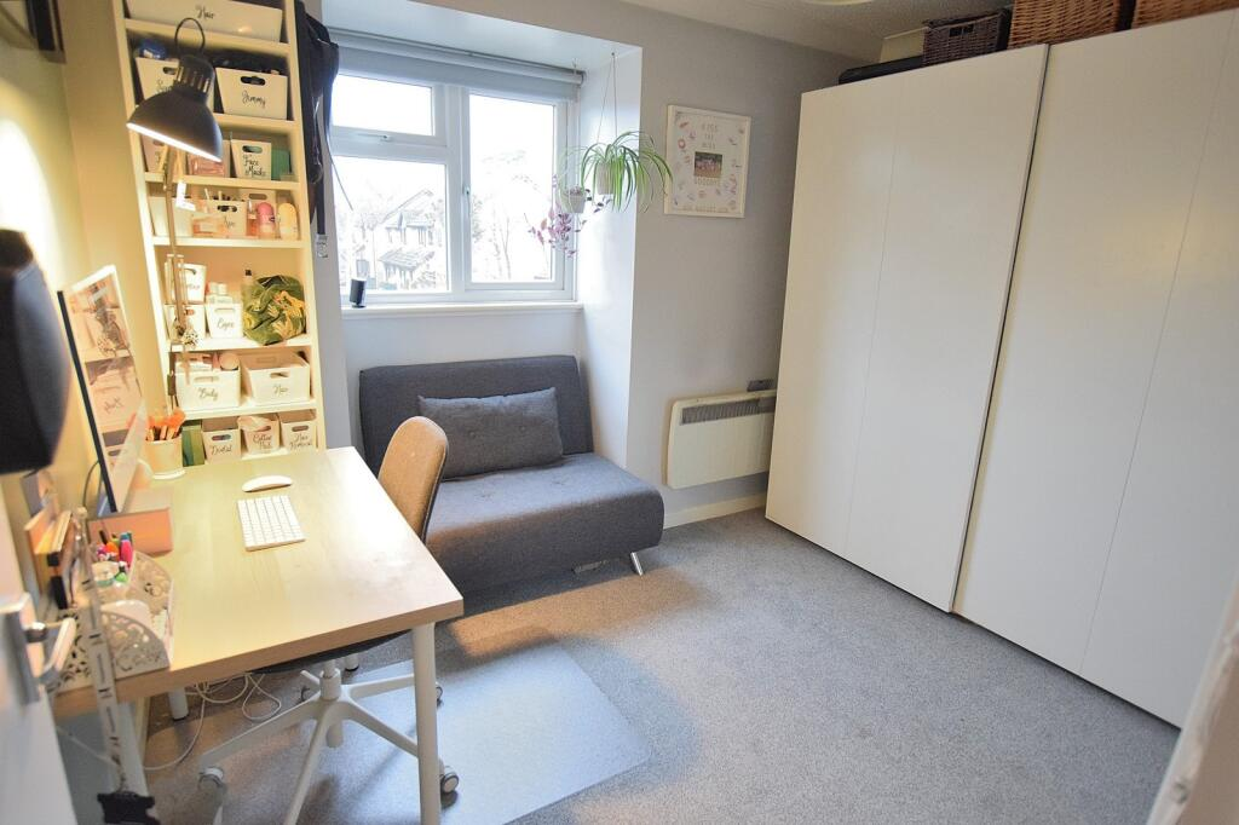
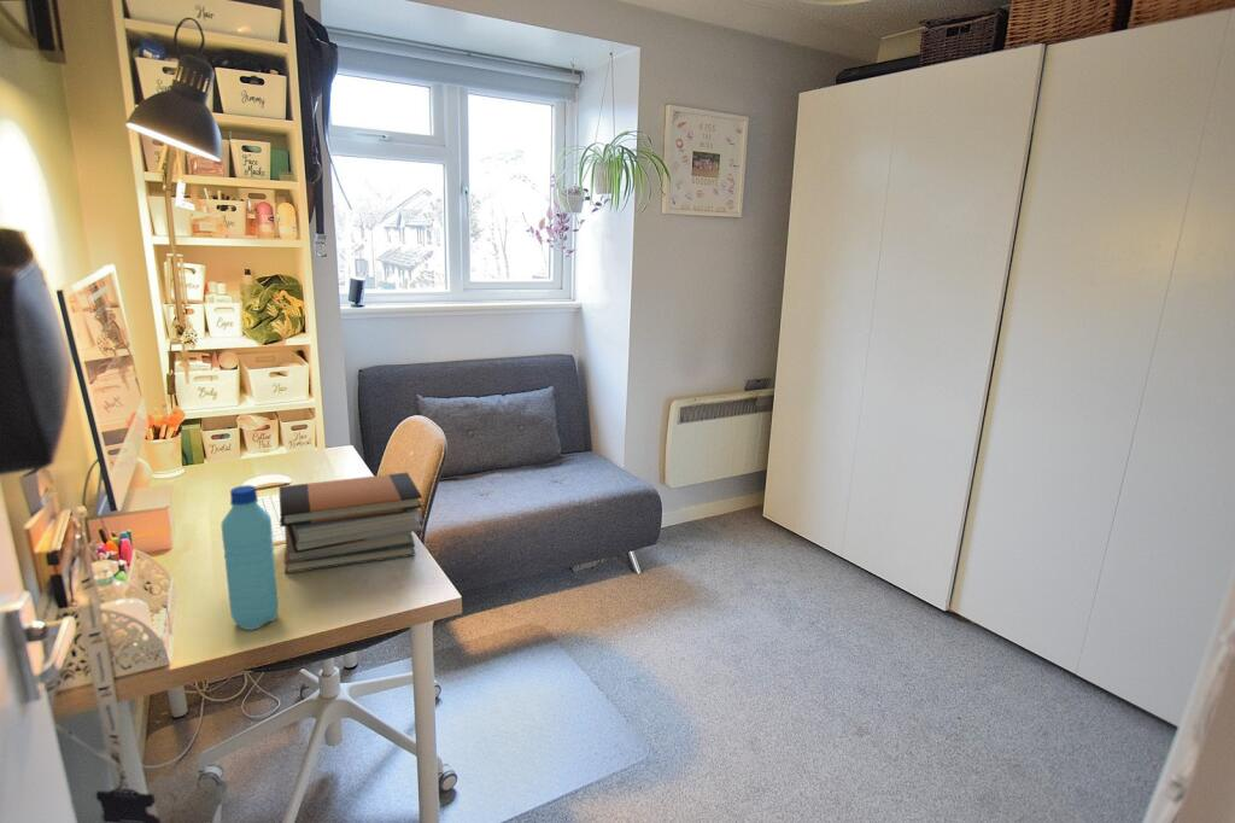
+ water bottle (250, 556)
+ book stack (351, 520)
